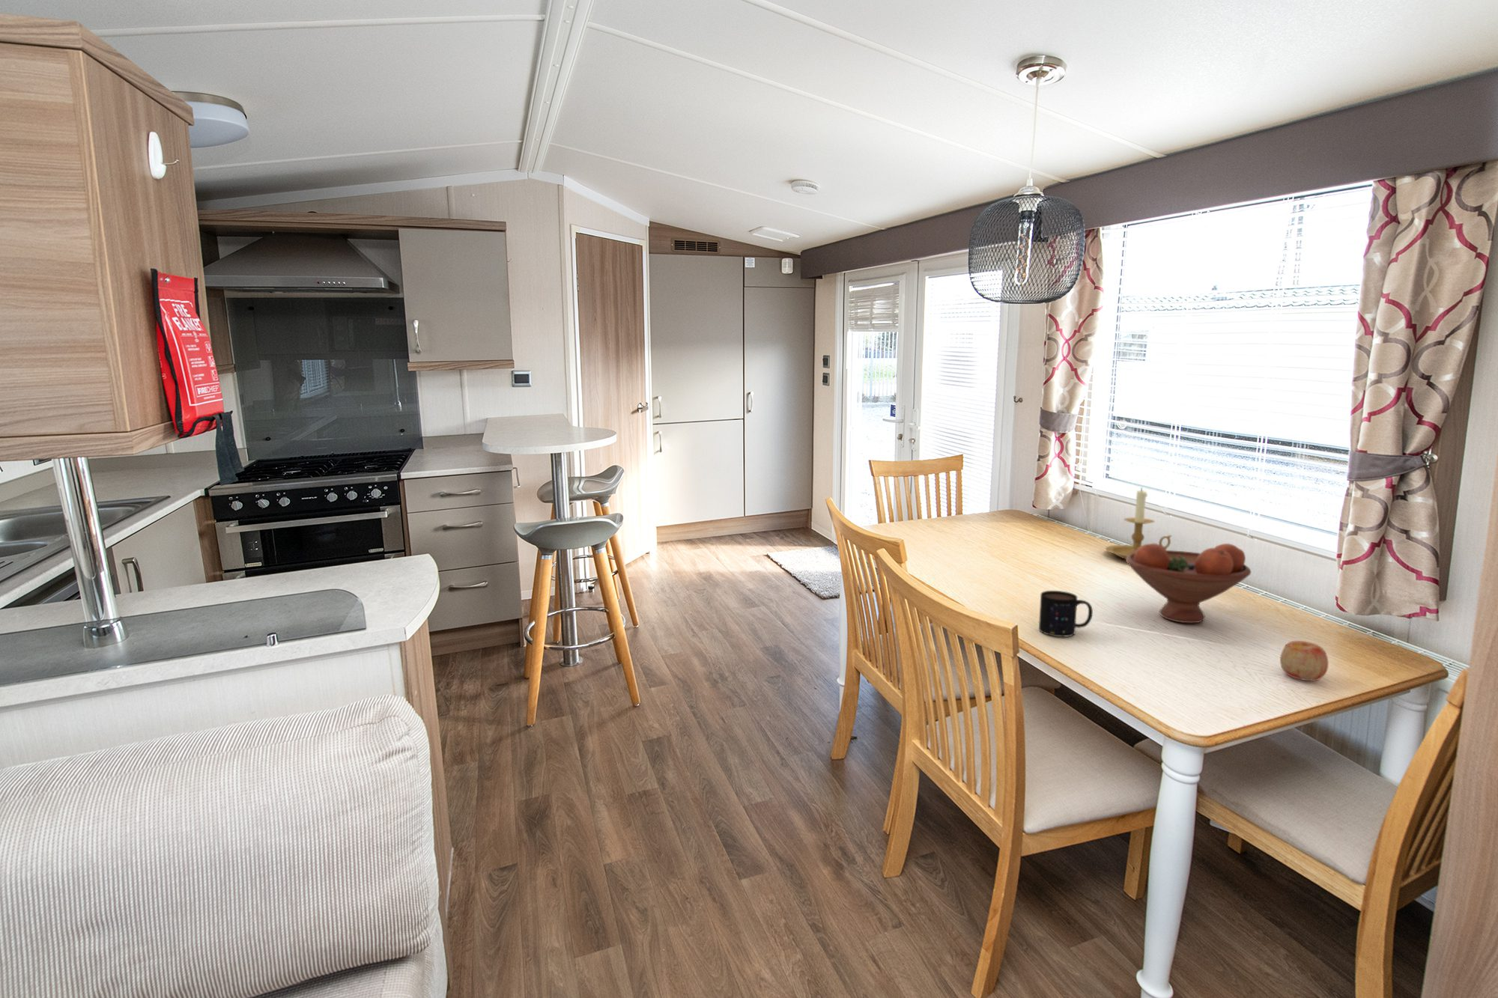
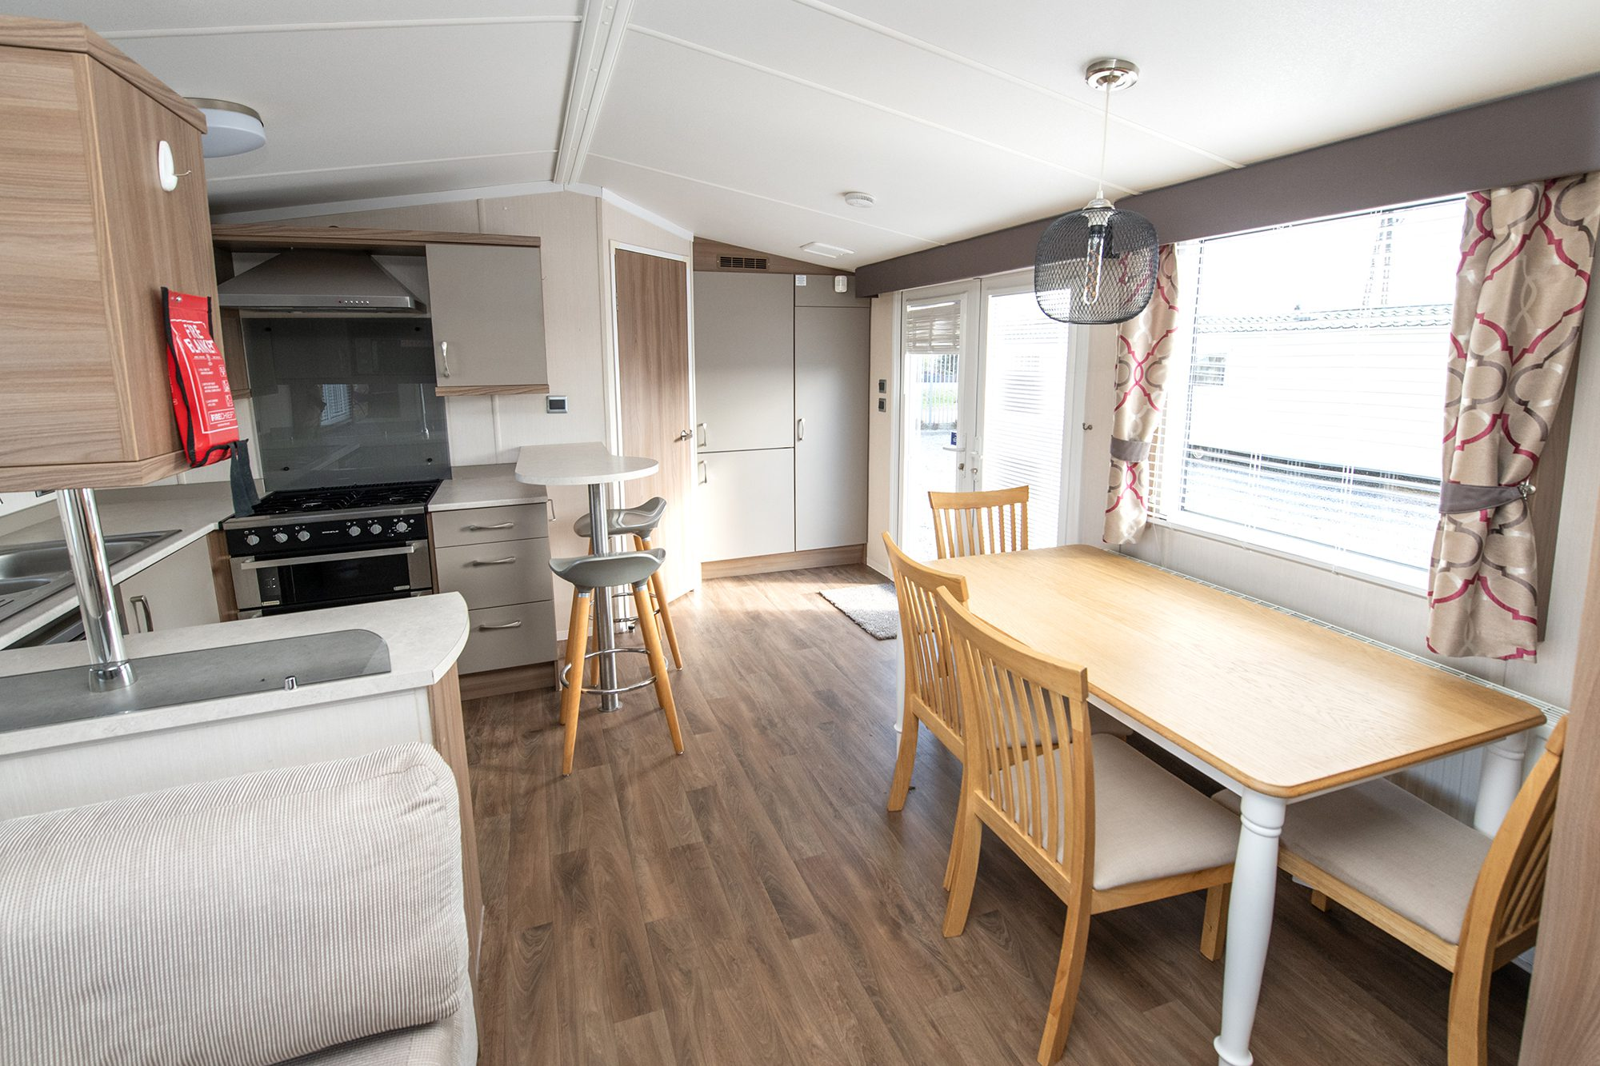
- apple (1303, 659)
- candle holder (1139, 522)
- mug (1067, 614)
- fruit bowl (1185, 579)
